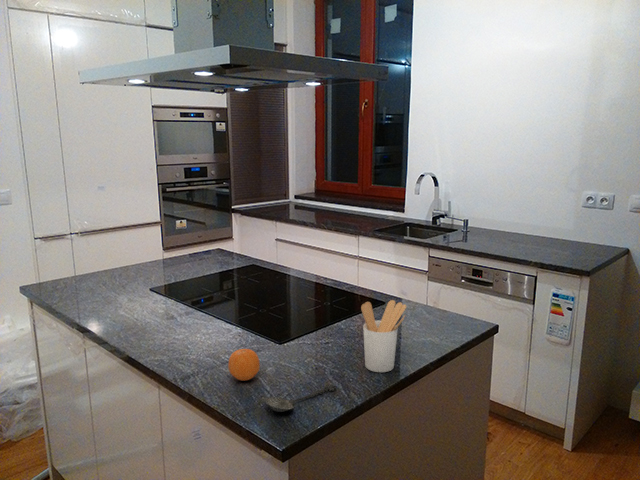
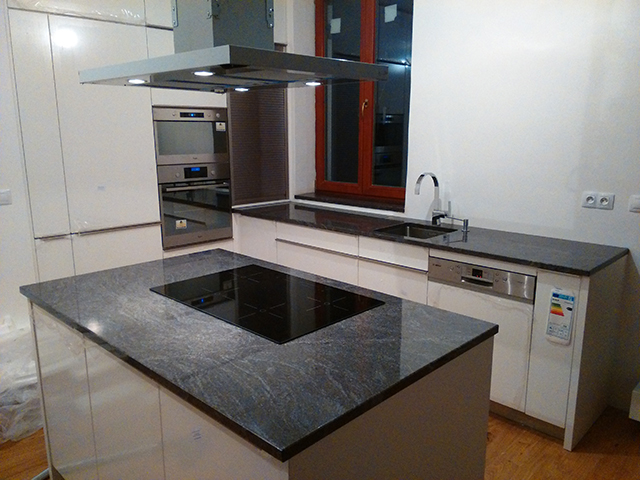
- utensil holder (385, 334)
- fruit (244, 364)
- spoon (303, 397)
